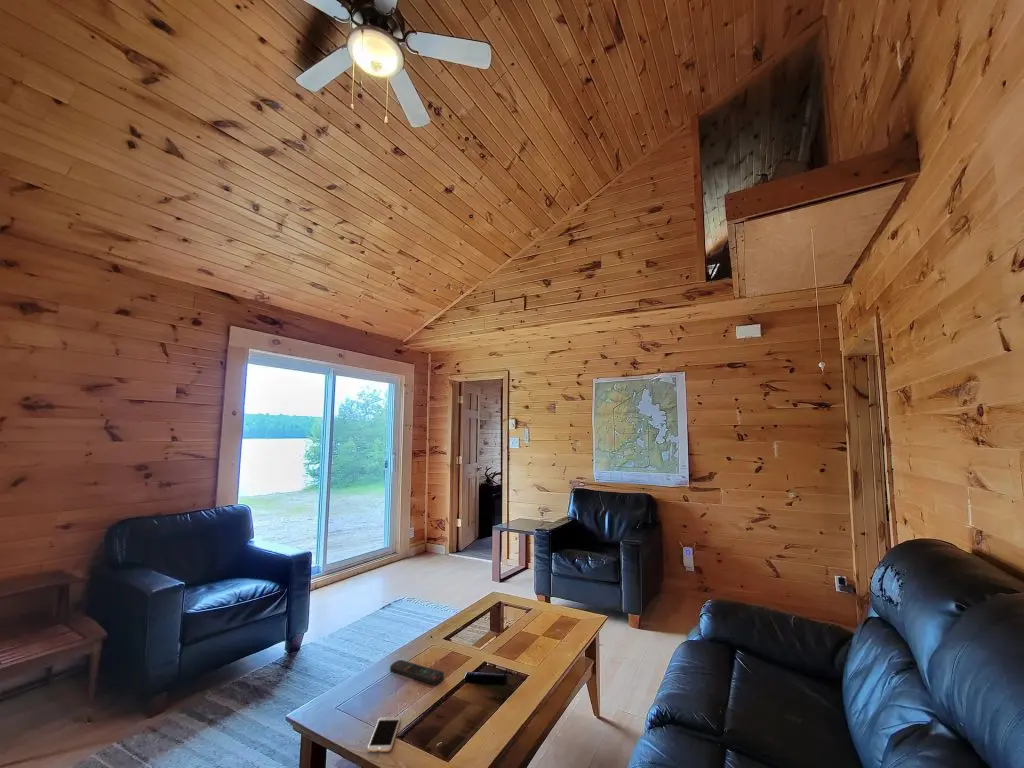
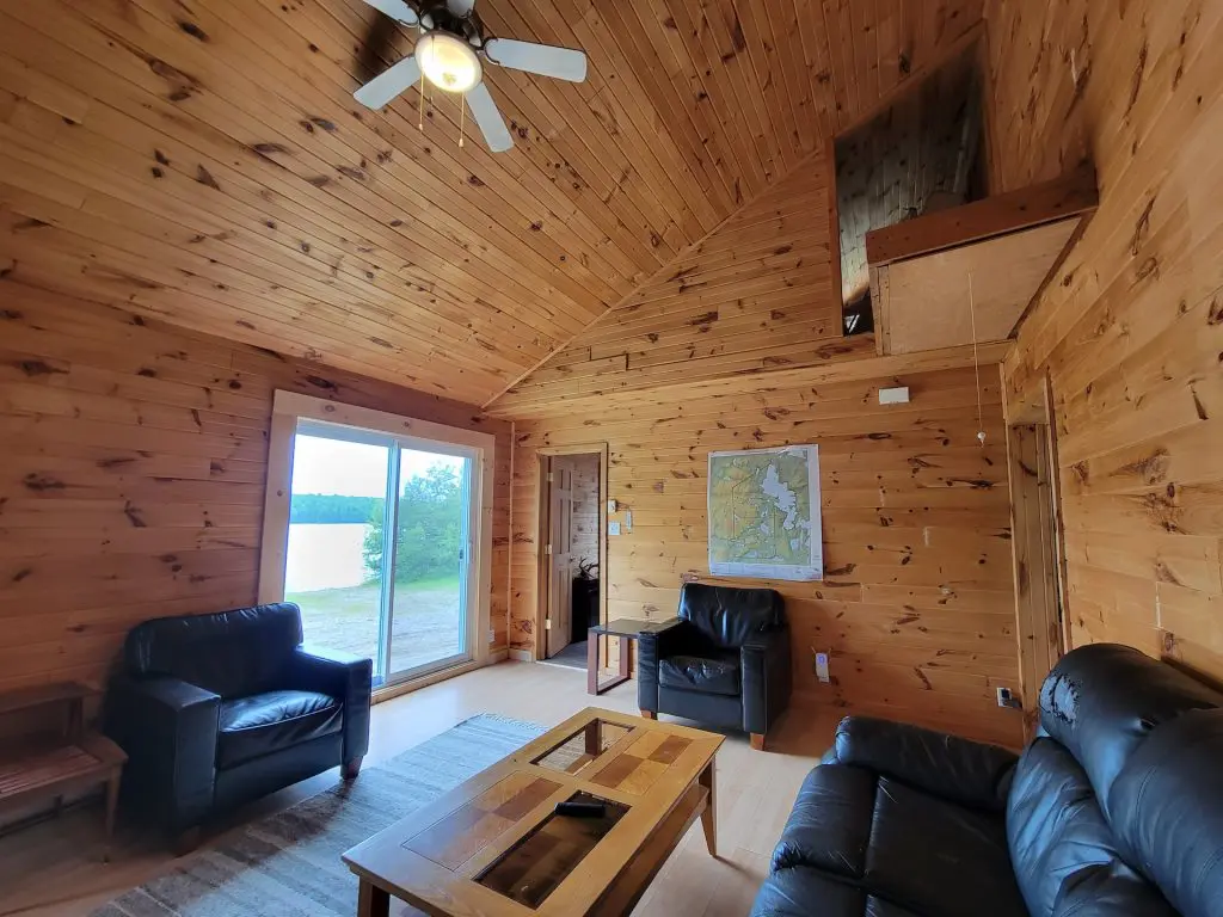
- remote control (416, 671)
- smartphone (384, 733)
